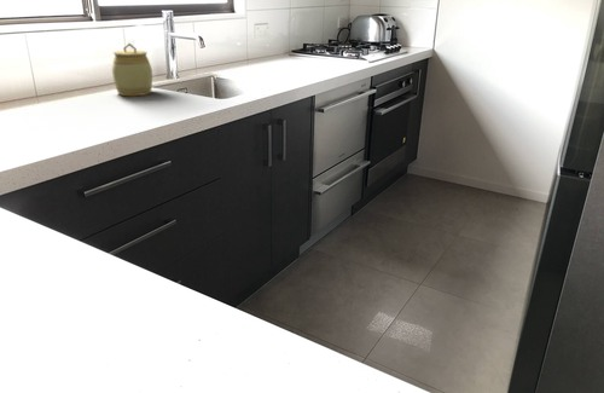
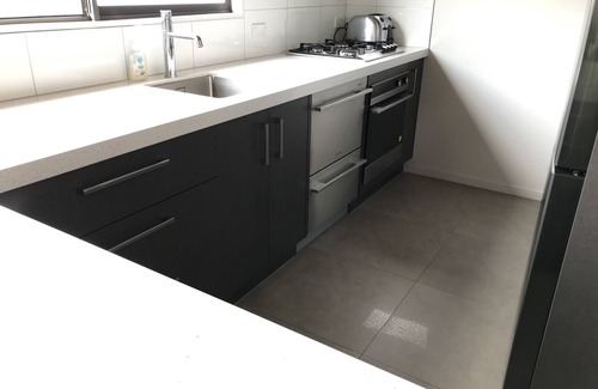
- jar (132, 68)
